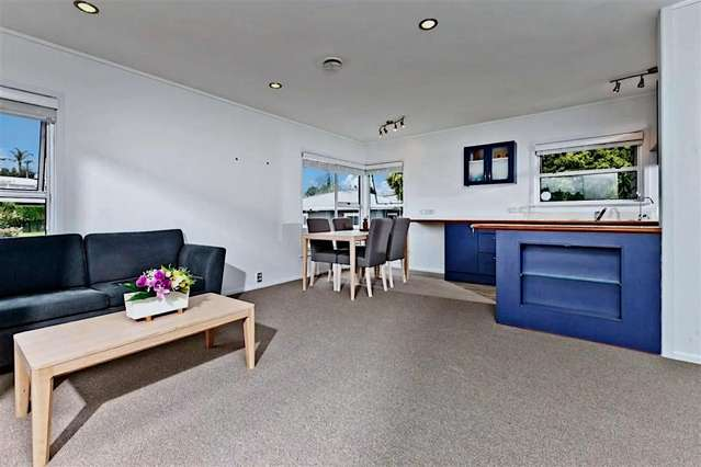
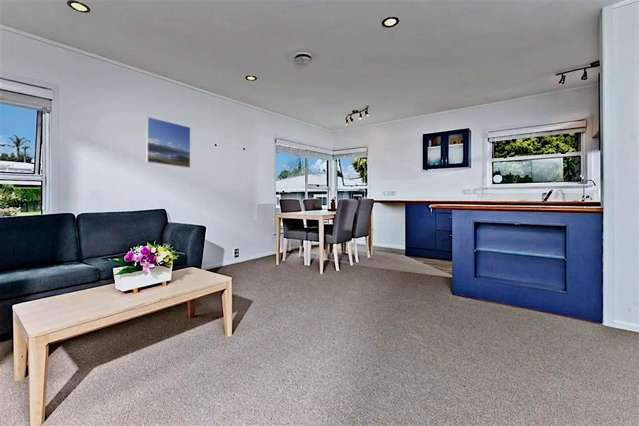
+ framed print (169, 143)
